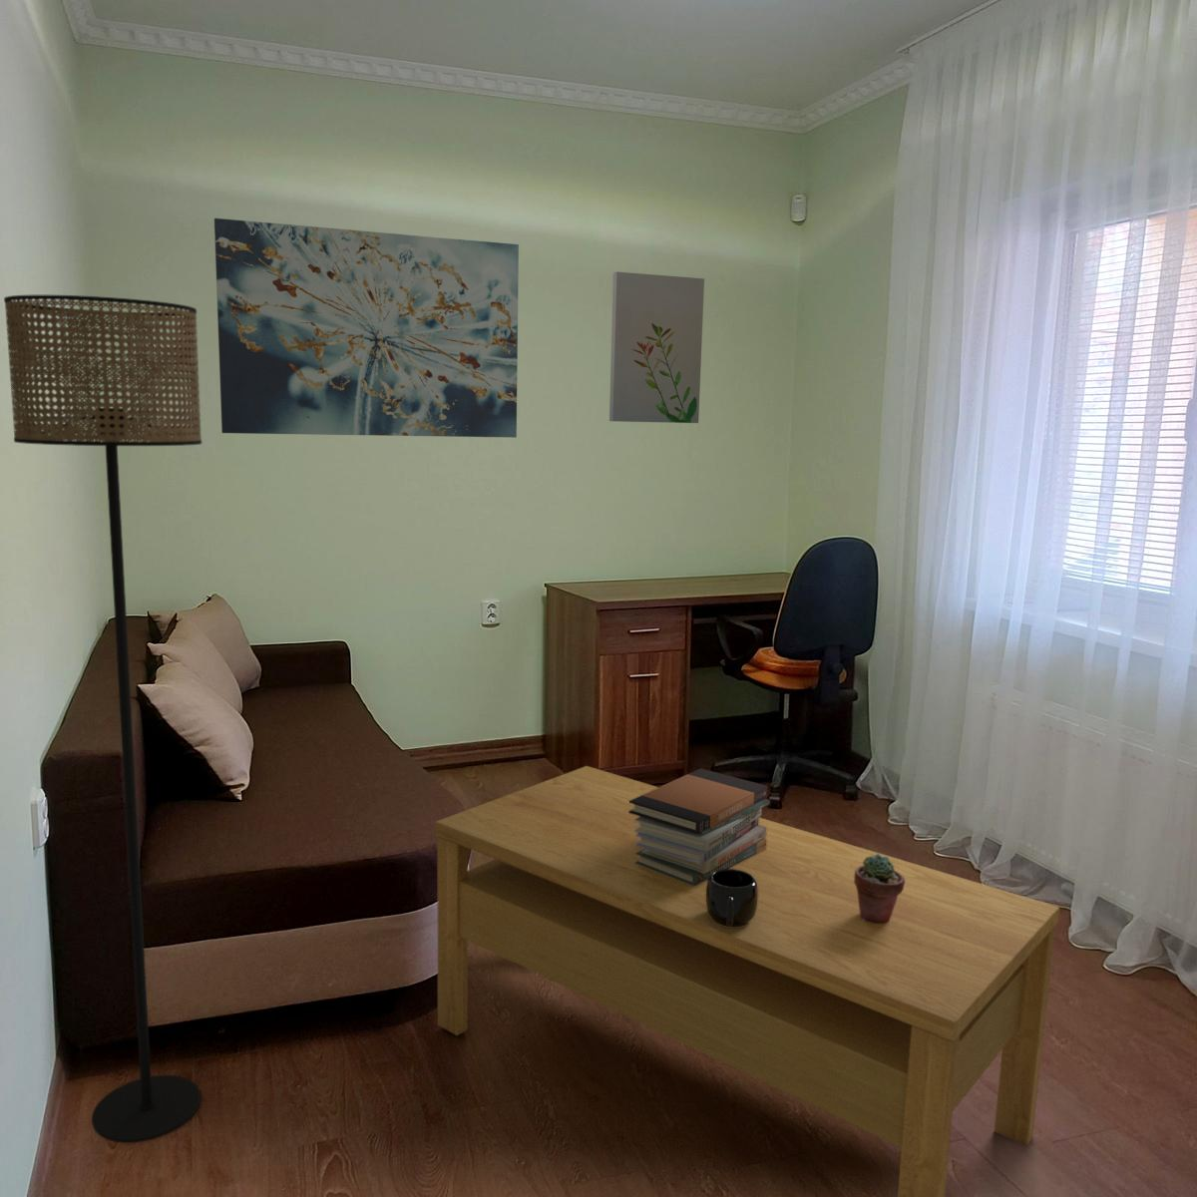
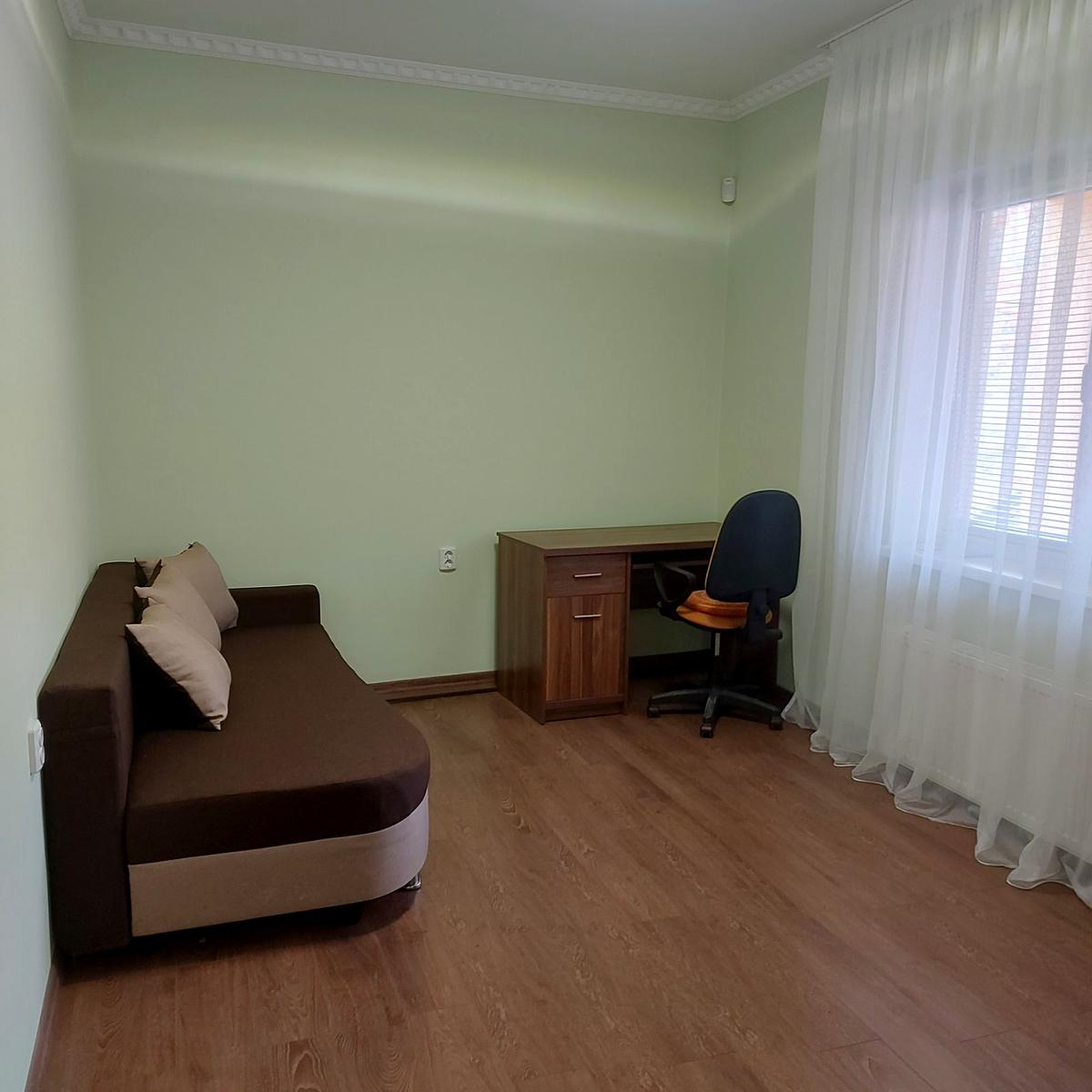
- floor lamp (127, 733)
- wall art (657, 349)
- coffee table (717, 971)
- potted succulent (878, 885)
- mug (728, 899)
- book stack (699, 824)
- wall art (375, 335)
